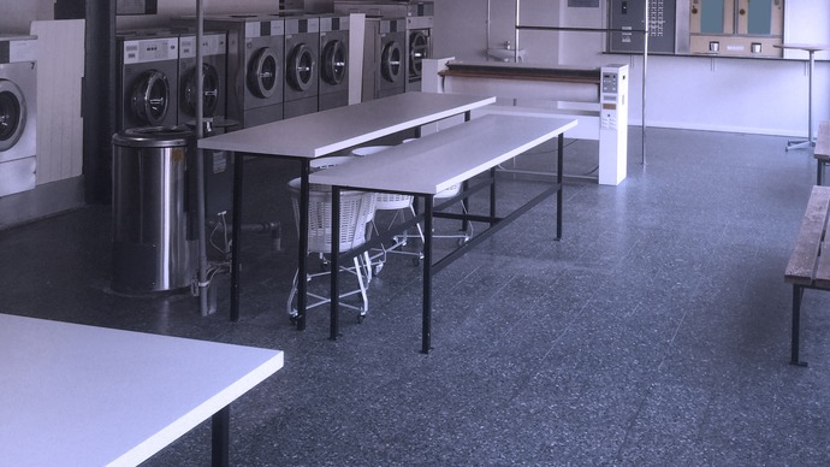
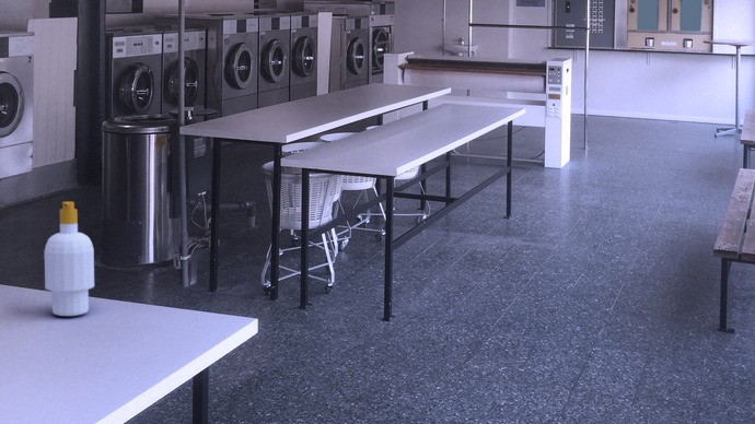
+ soap bottle (69, 258)
